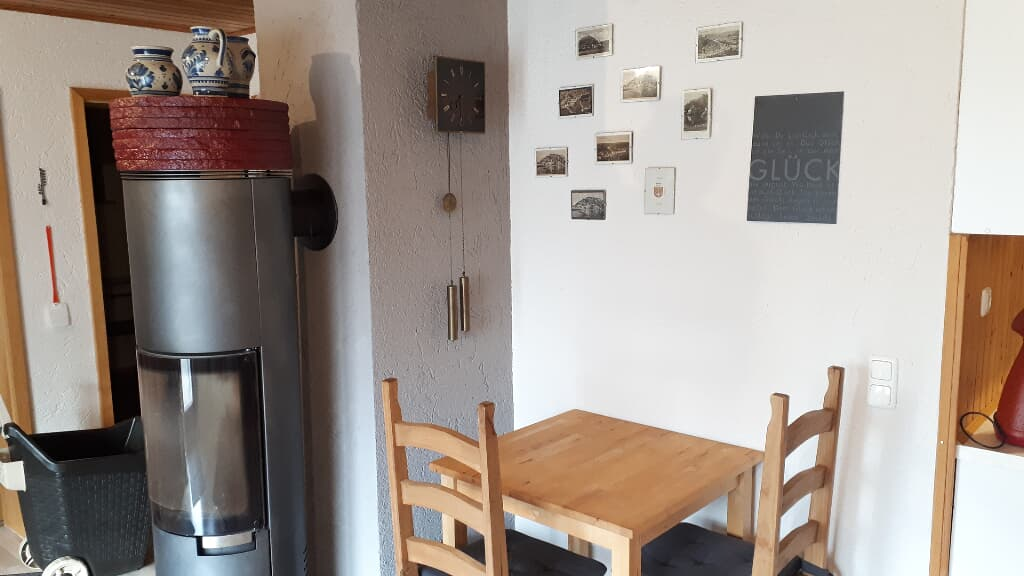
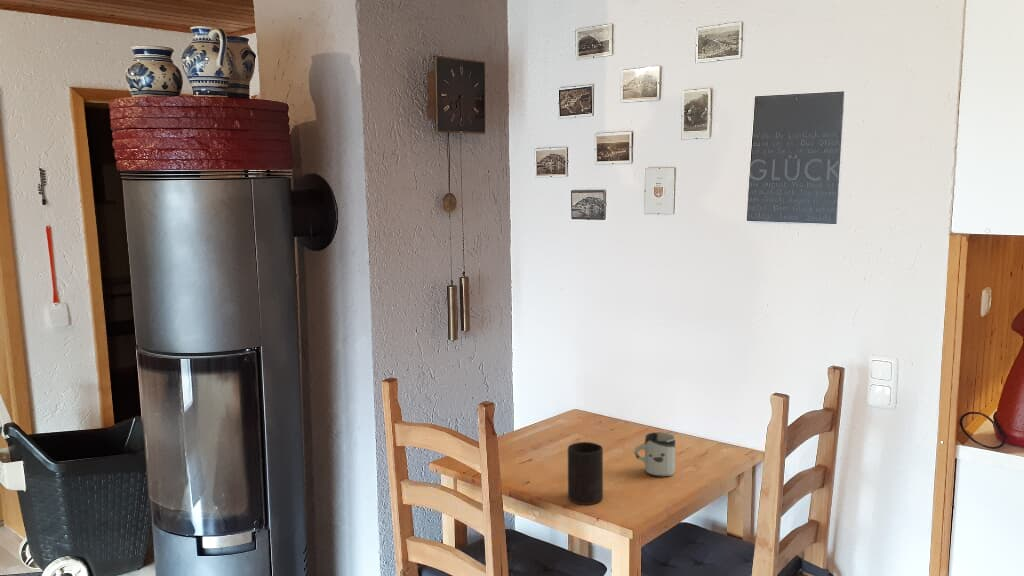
+ cup (585, 472)
+ cup (654, 454)
